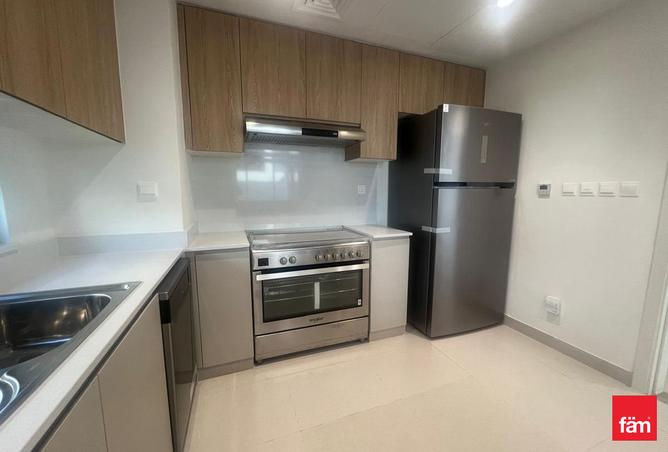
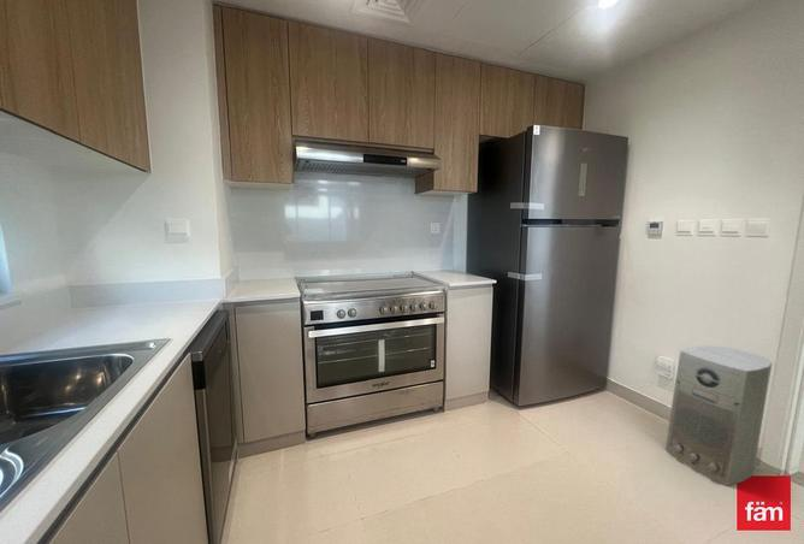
+ air purifier (719, 409)
